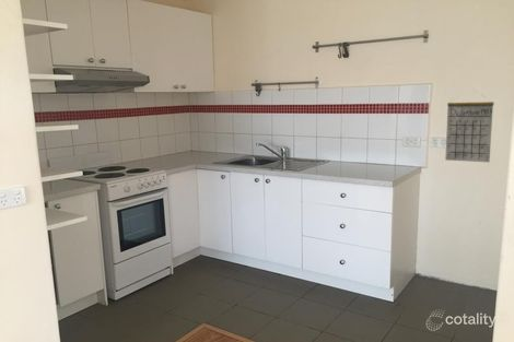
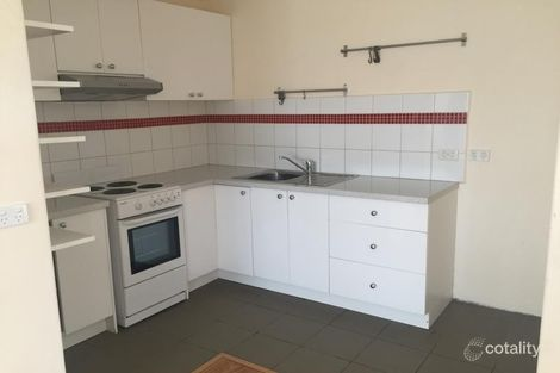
- calendar (468, 125)
